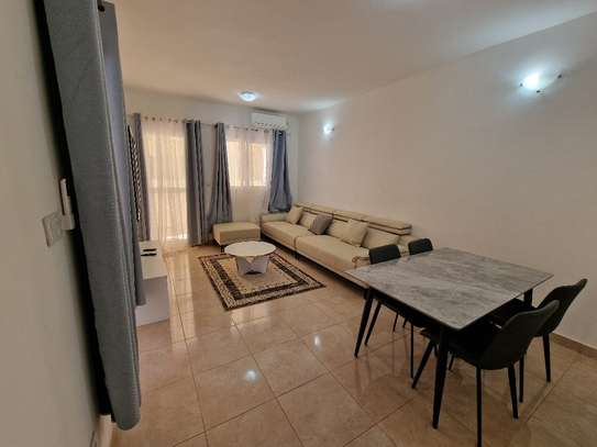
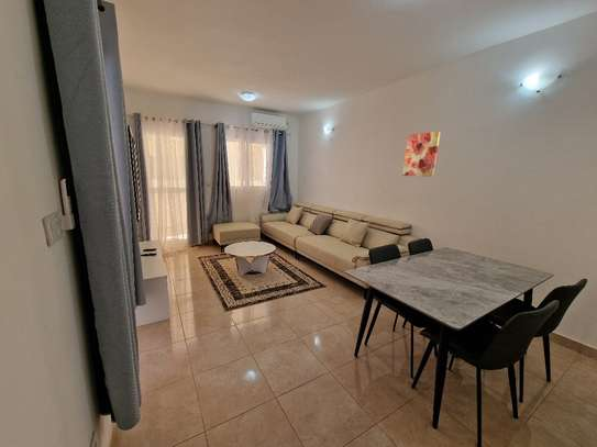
+ wall art (420, 155)
